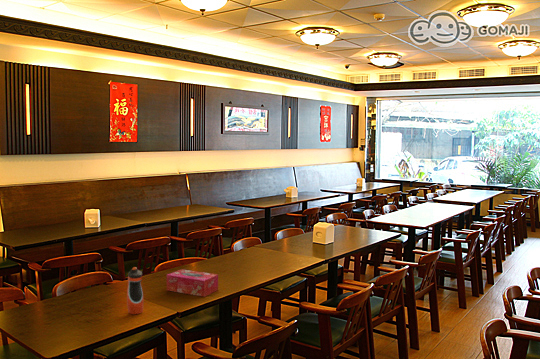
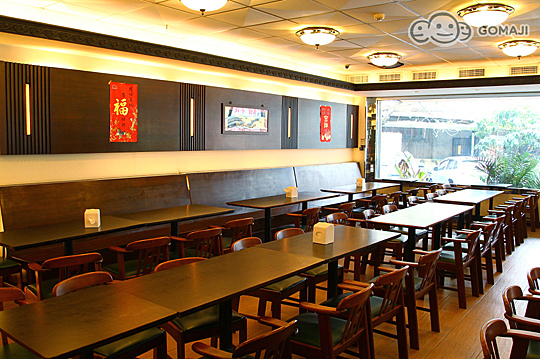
- tissue box (192, 282)
- water bottle (135, 290)
